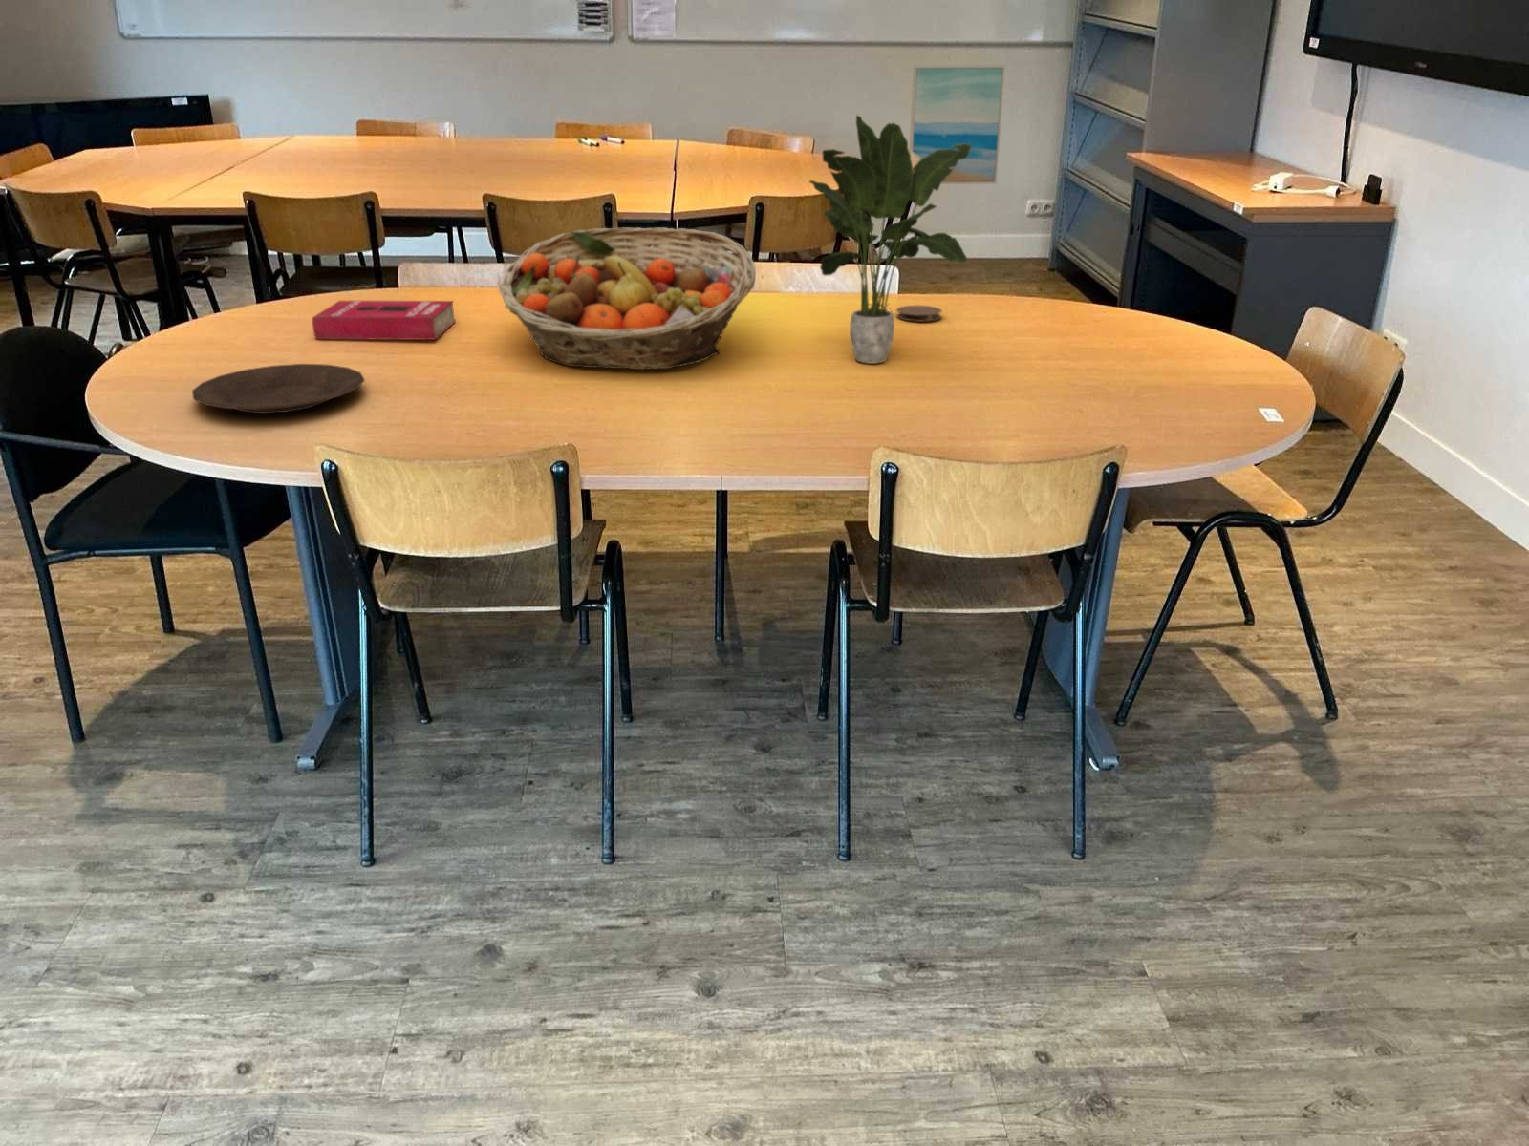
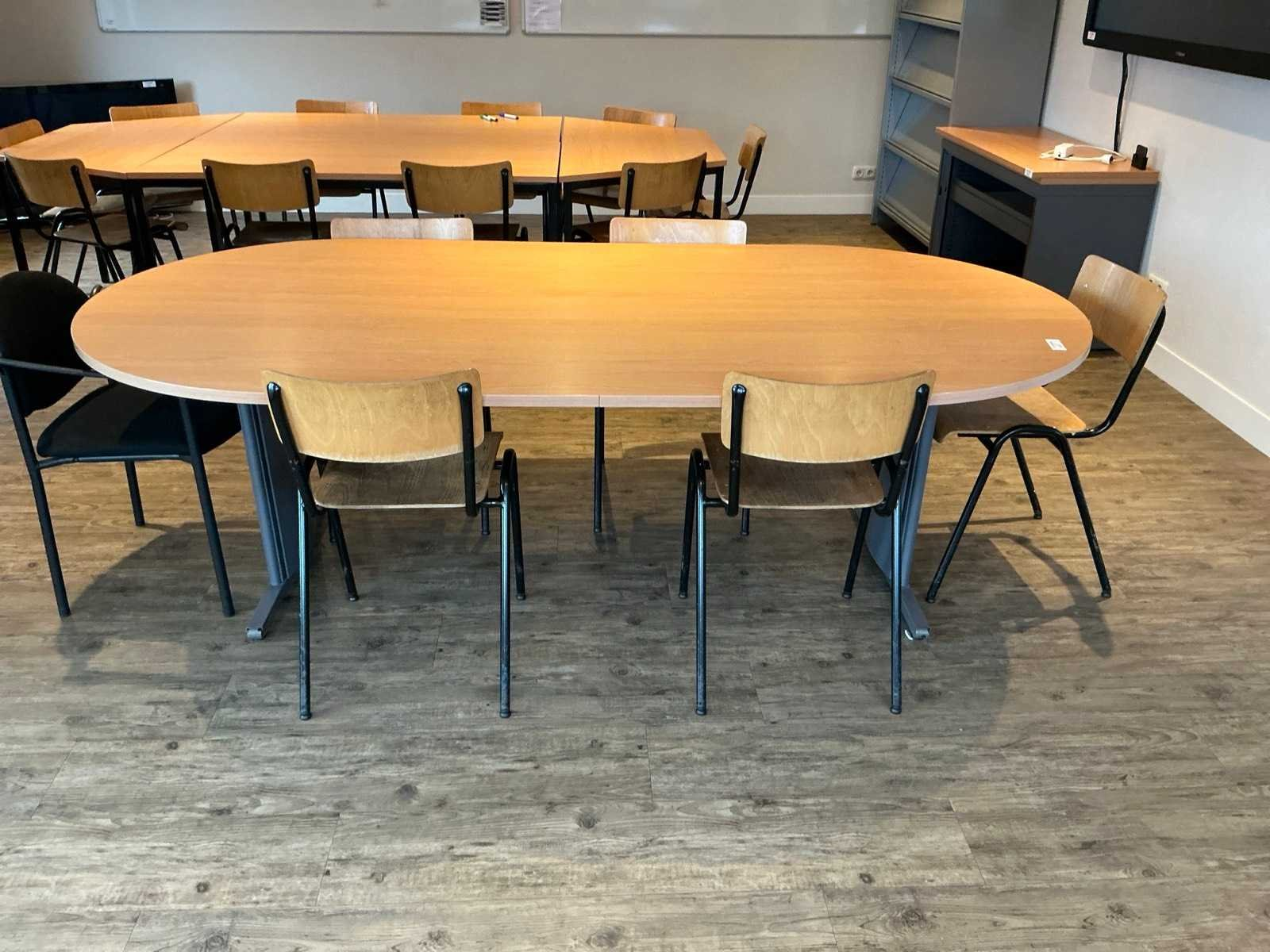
- book (385, 319)
- potted plant (887, 241)
- fruit basket (627, 296)
- wall art (955, 125)
- plate (281, 391)
- coaster (919, 312)
